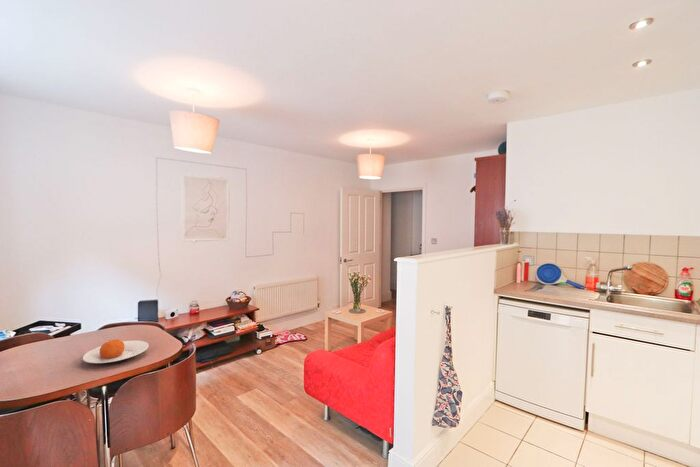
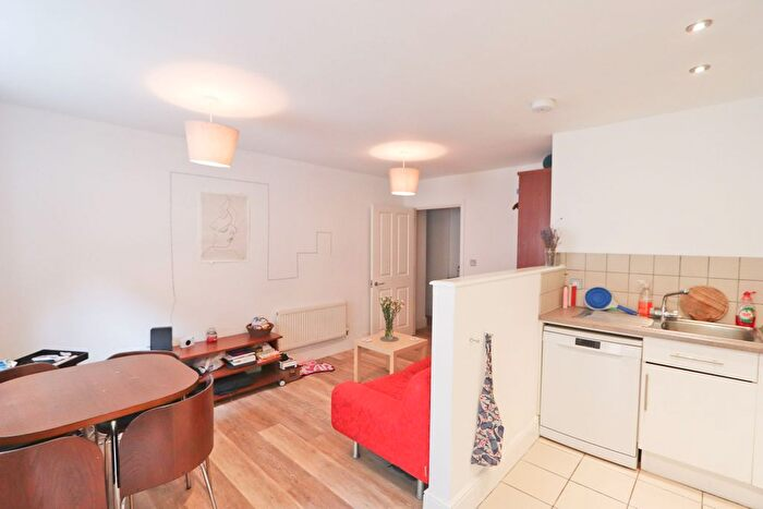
- plate (117, 348)
